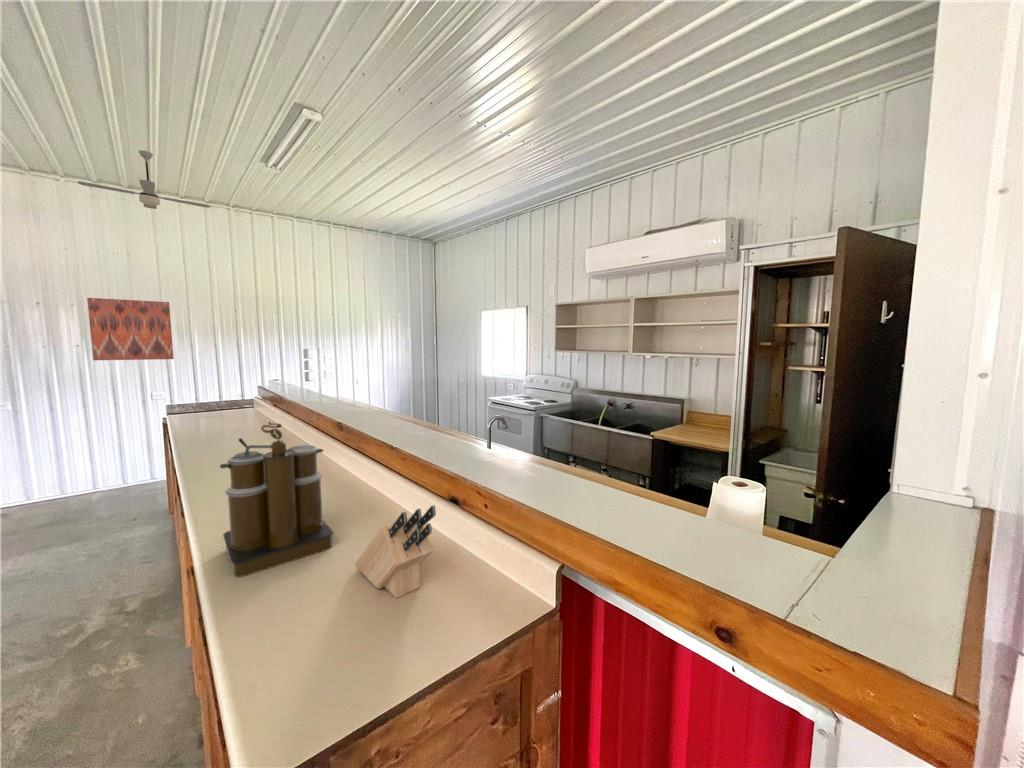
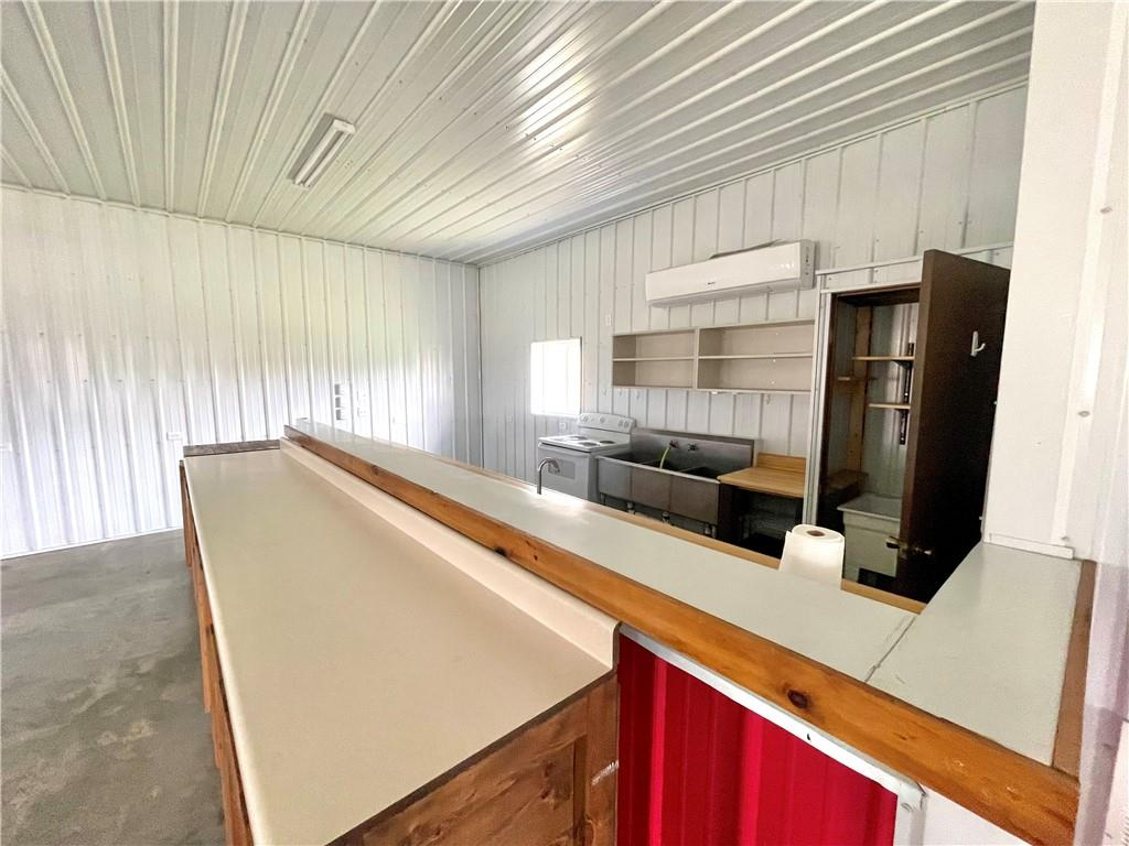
- coffee maker (275, 483)
- wall art (132, 330)
- ceiling fan (147, 178)
- knife block (395, 538)
